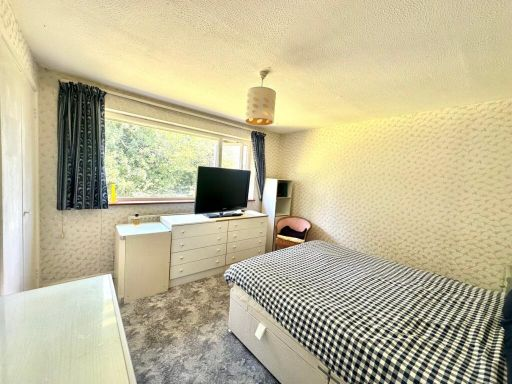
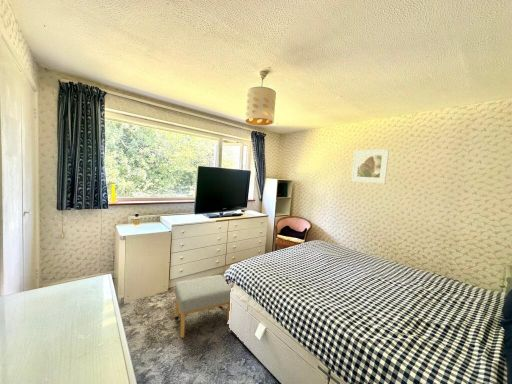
+ footstool (203, 301)
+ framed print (369, 166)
